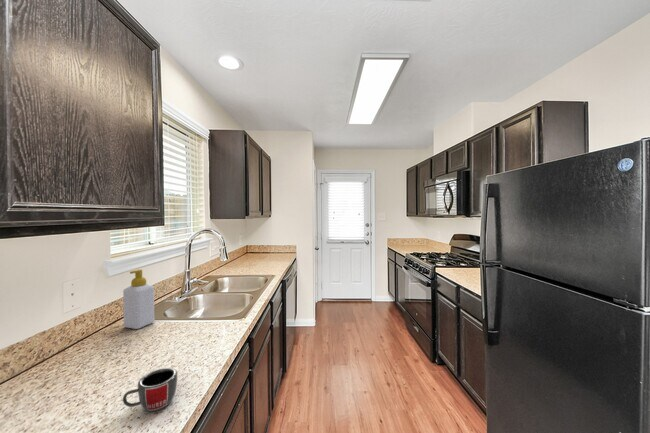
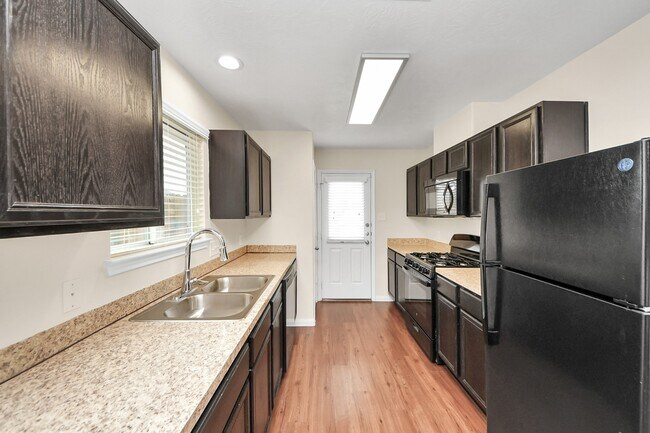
- soap bottle (139, 297)
- mug (151, 392)
